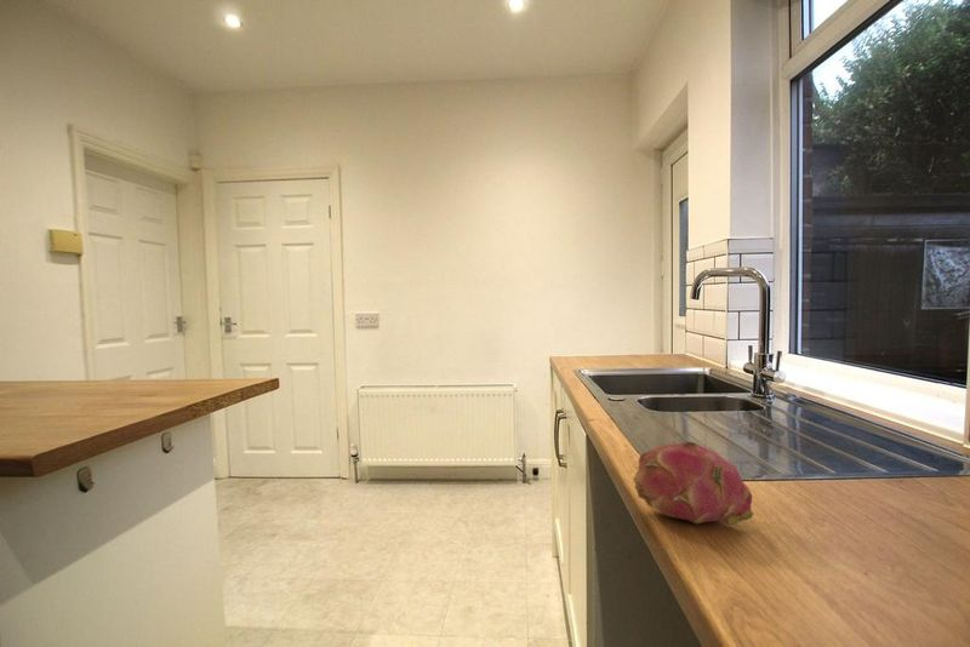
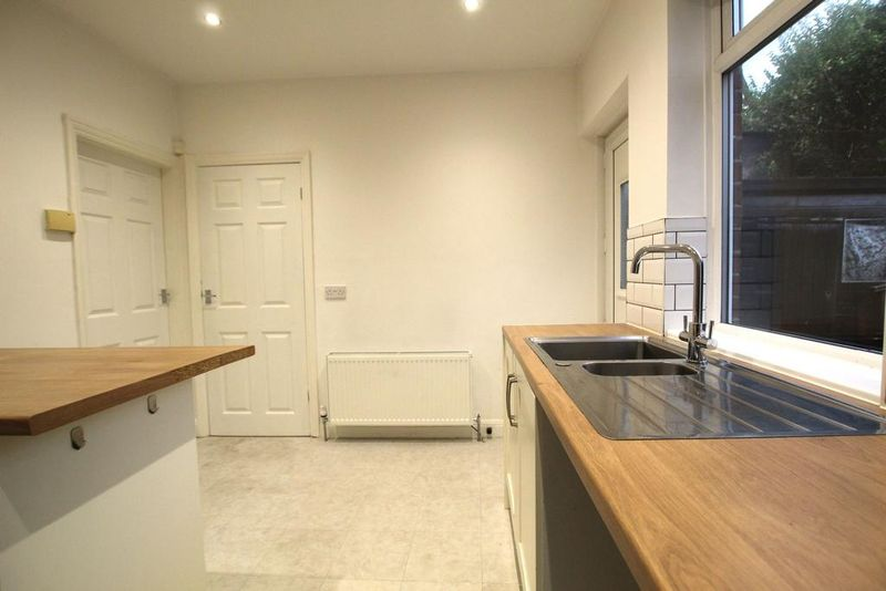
- fruit (690, 480)
